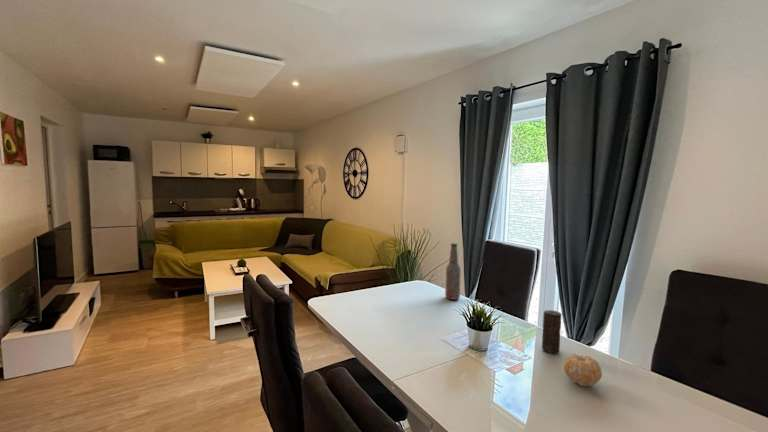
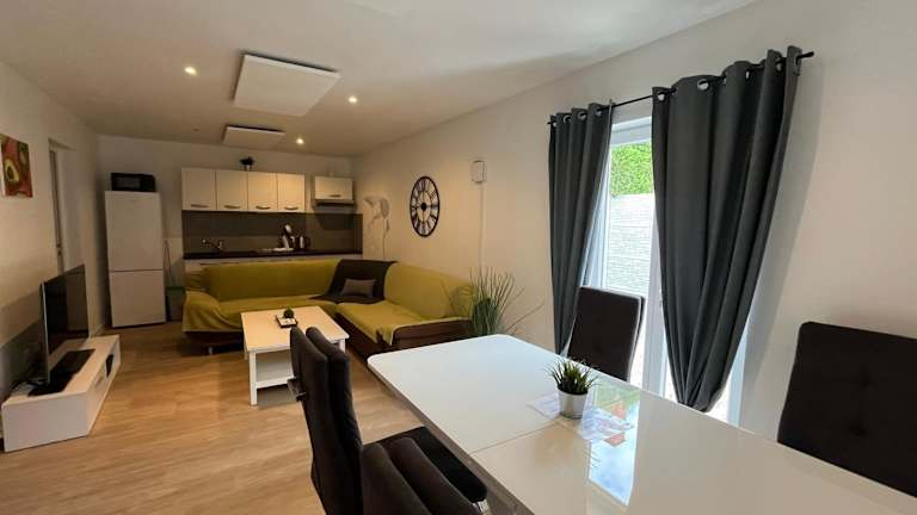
- candle (551, 331)
- fruit (582, 370)
- bottle (453, 271)
